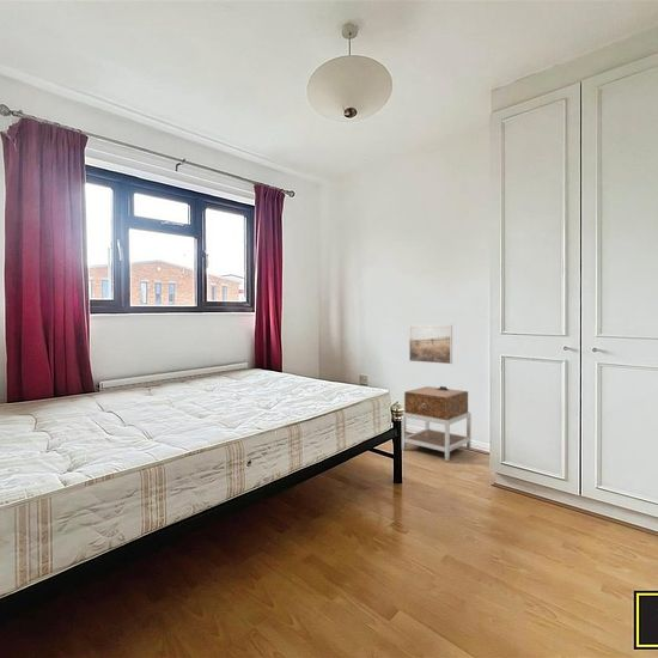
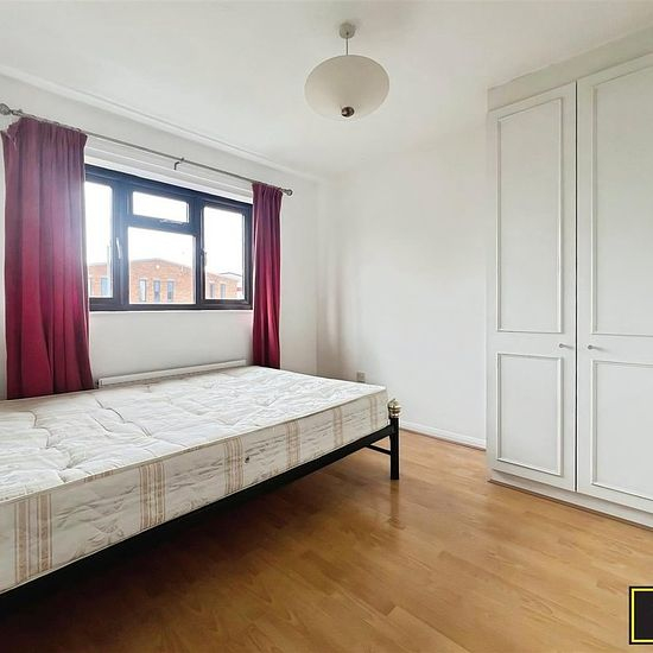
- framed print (429, 343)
- nightstand (435, 419)
